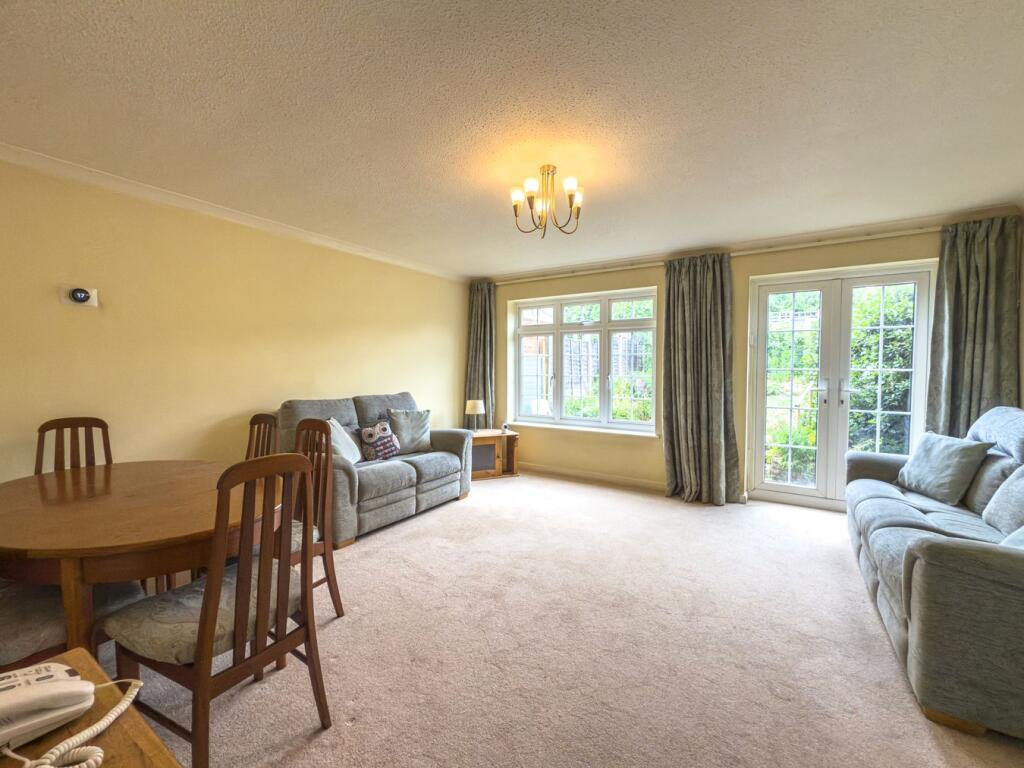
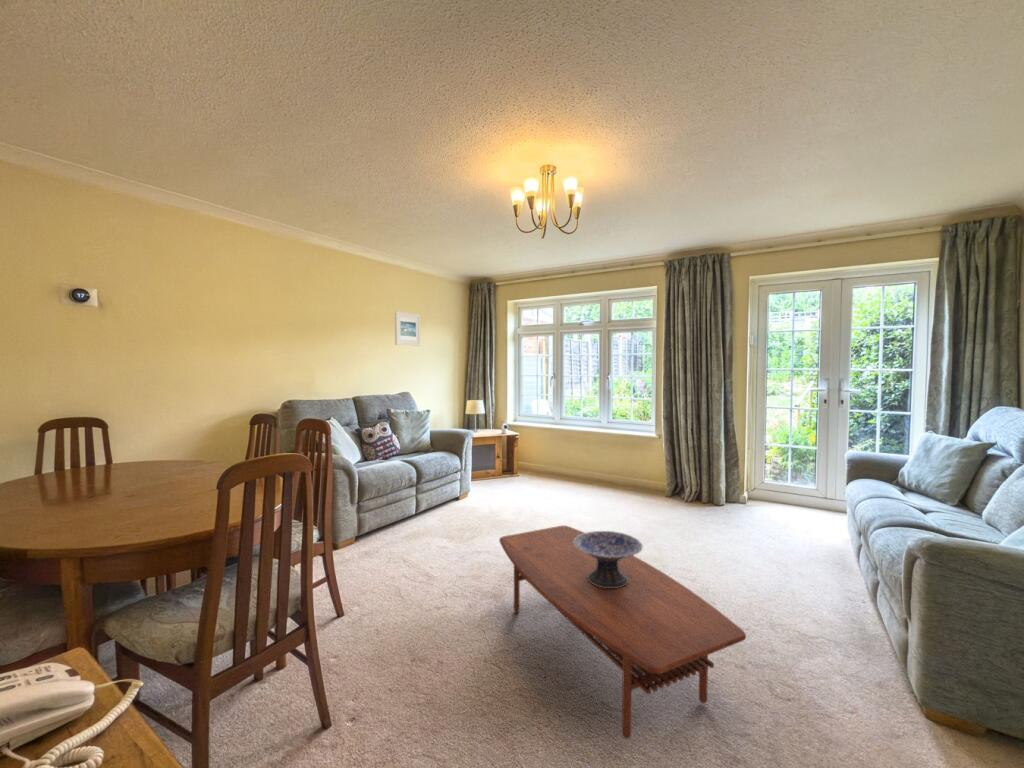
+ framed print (407, 329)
+ decorative bowl (607, 560)
+ coffee table (595, 612)
